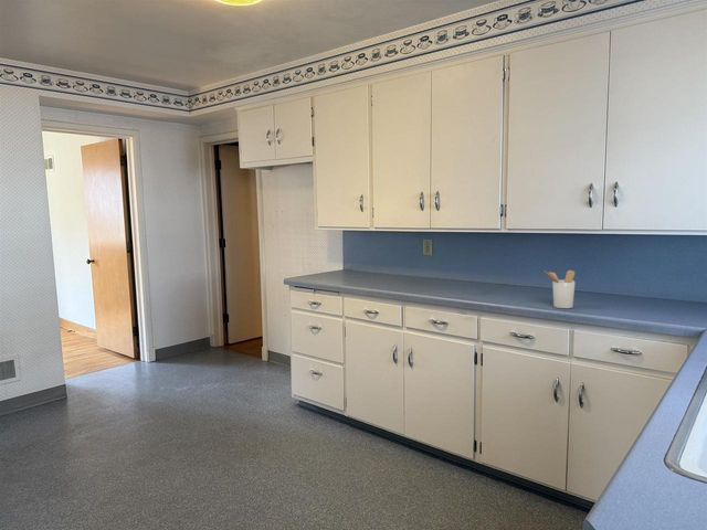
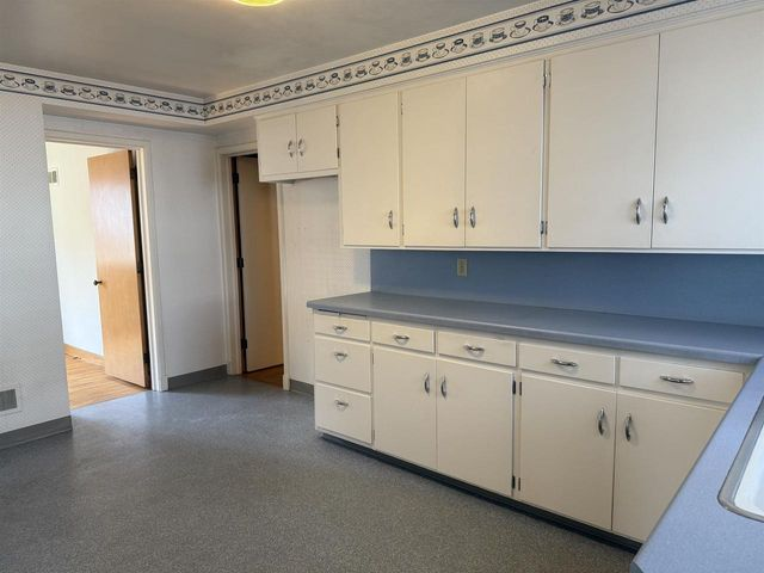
- utensil holder (558, 288)
